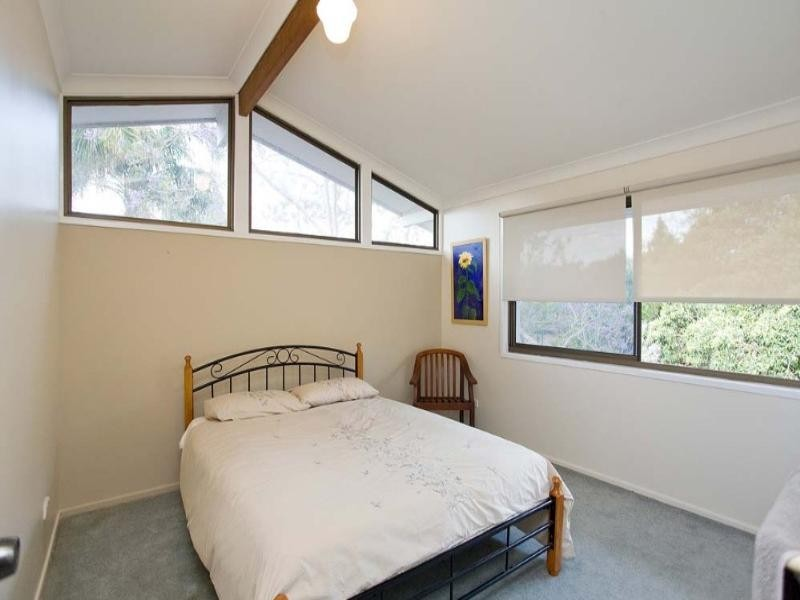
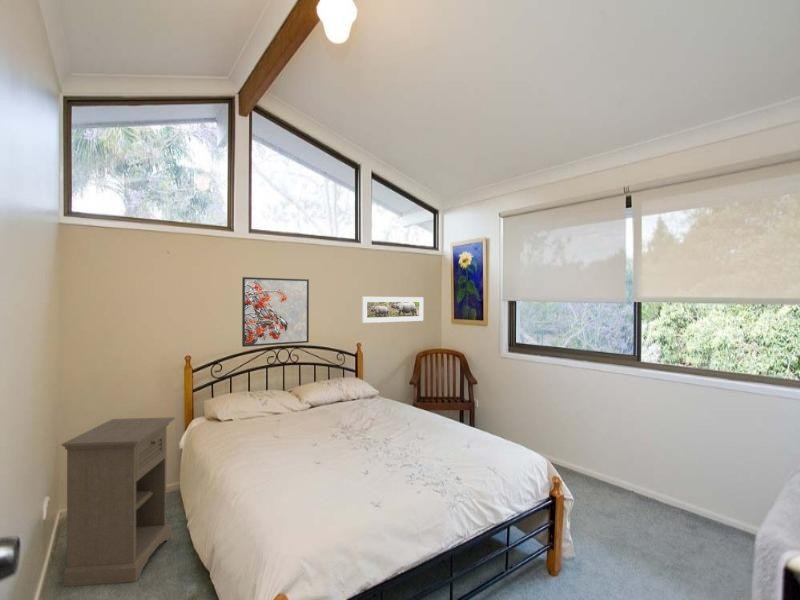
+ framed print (394, 309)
+ nightstand (123, 494)
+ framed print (277, 311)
